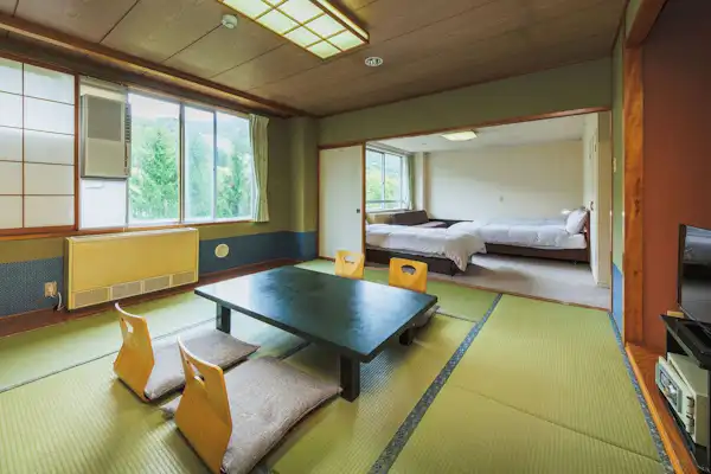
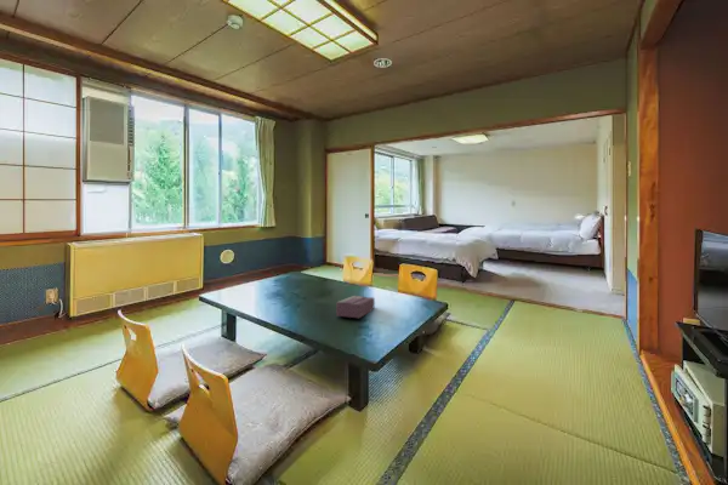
+ tissue box (356, 306)
